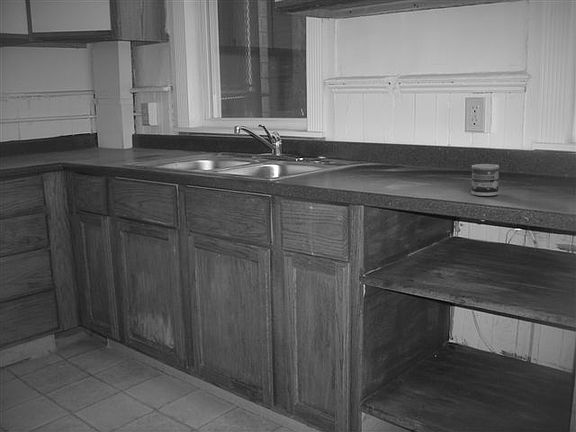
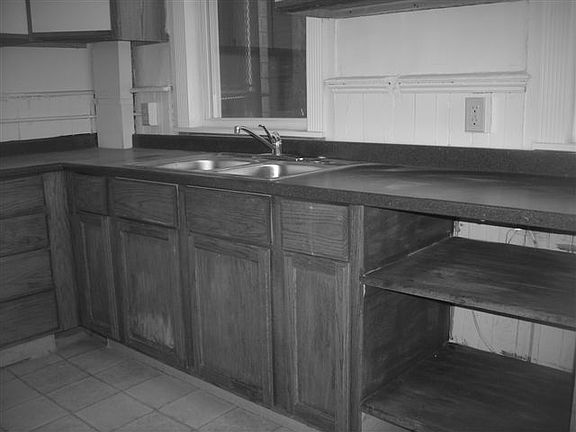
- cup (487, 179)
